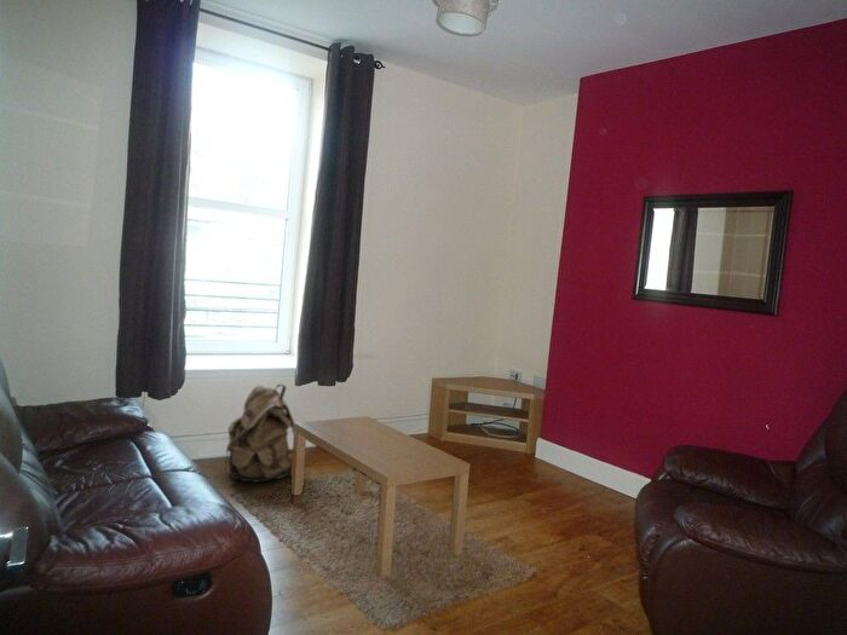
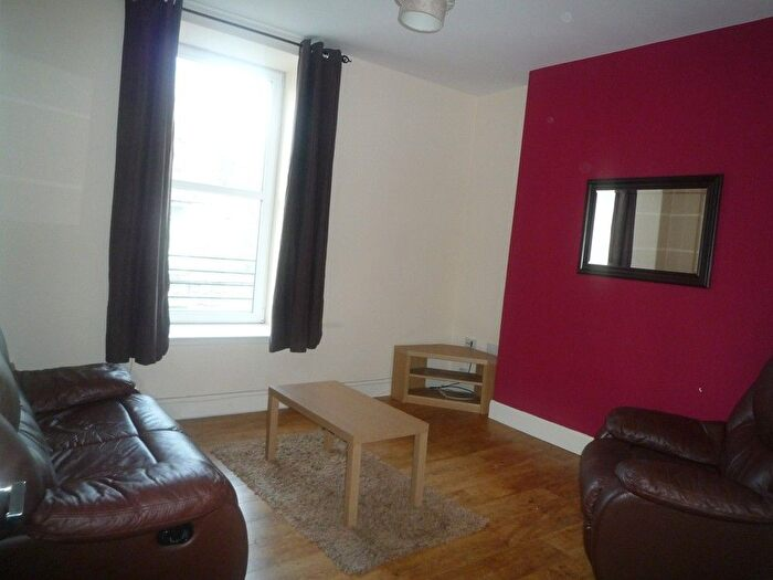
- backpack (264, 427)
